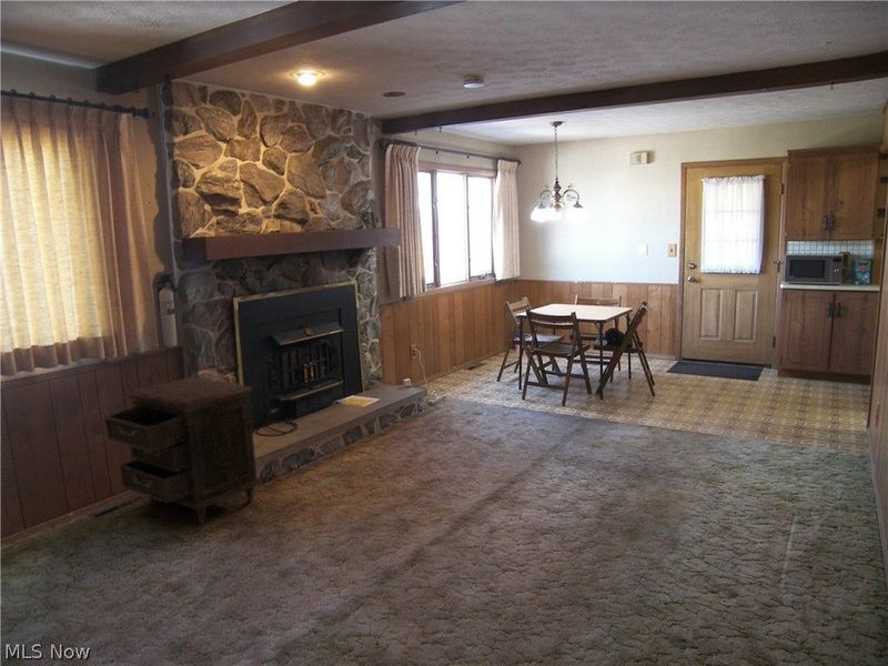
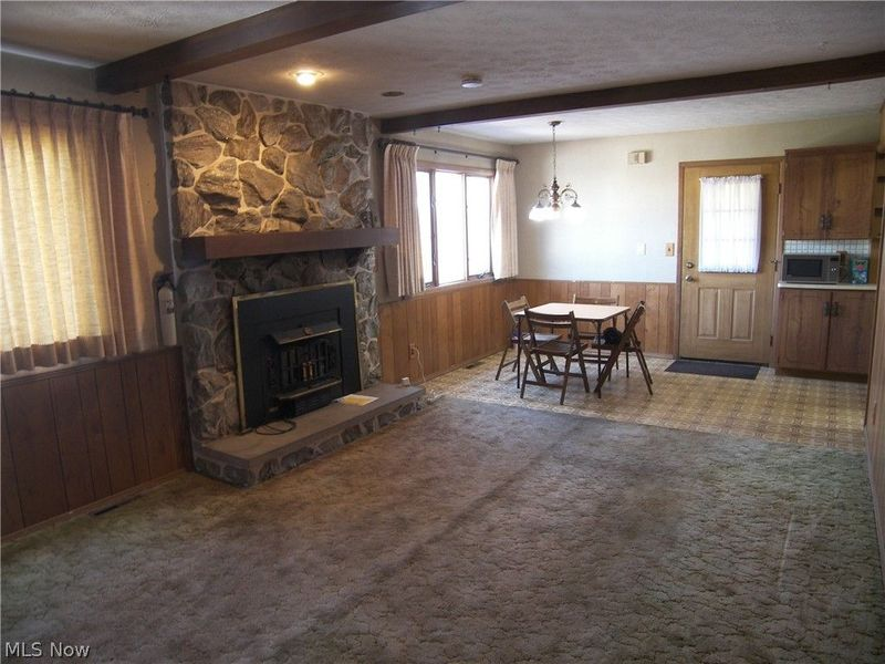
- nightstand (181, 451)
